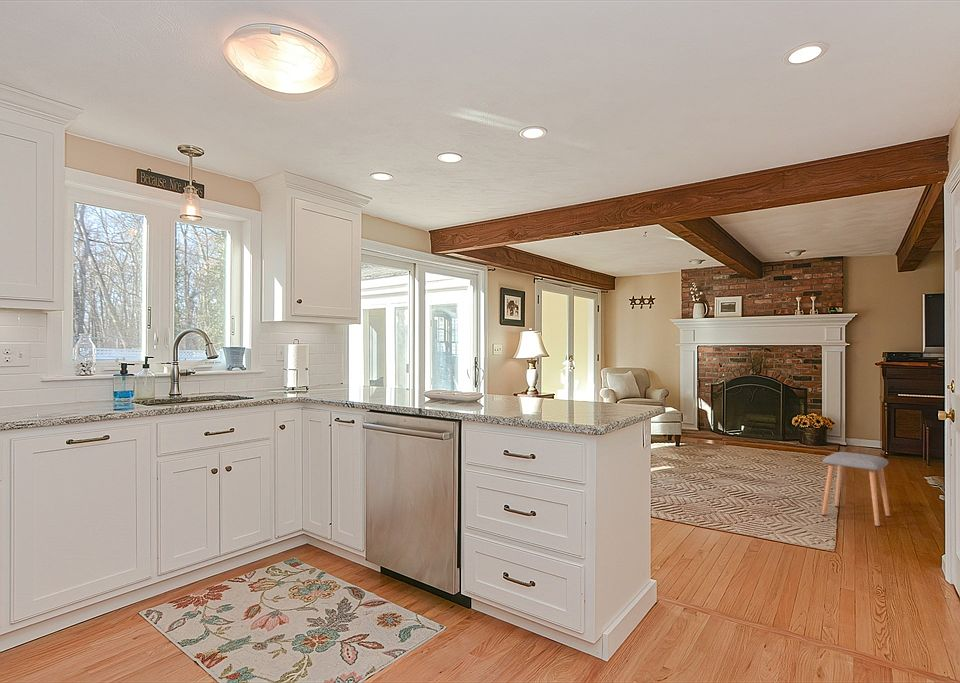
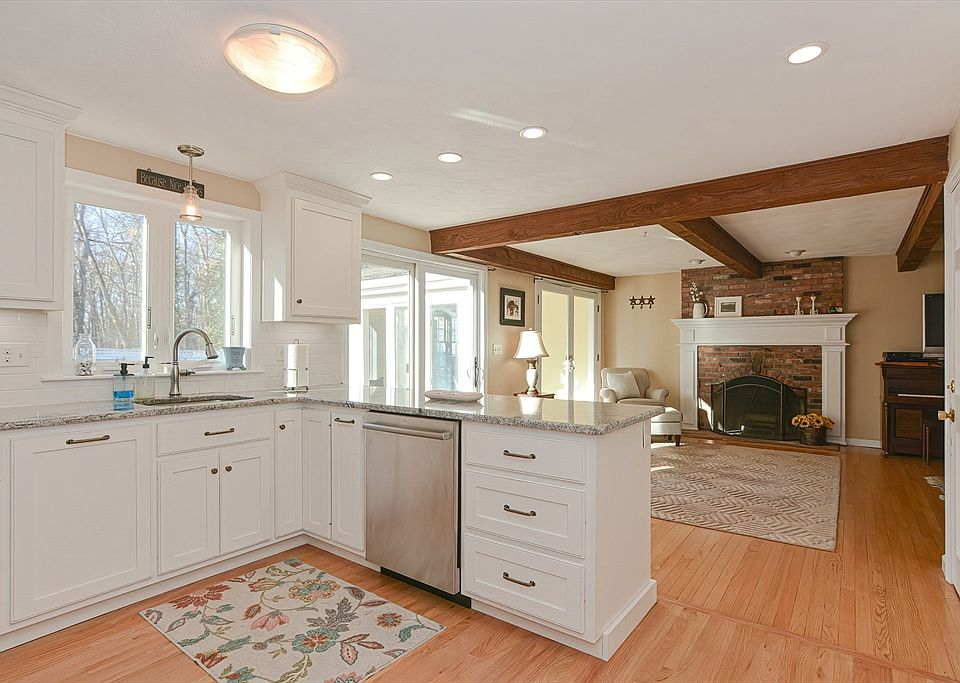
- stool (840, 485)
